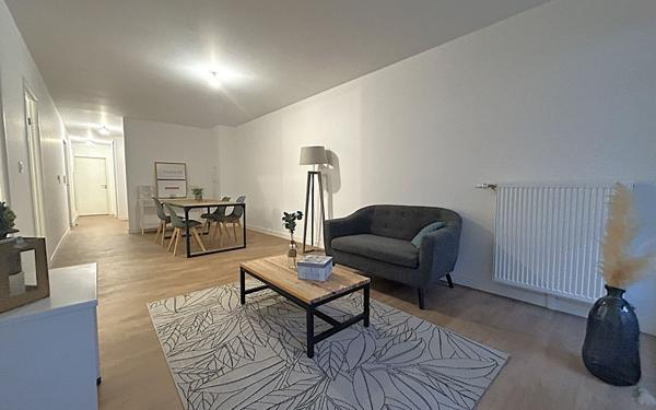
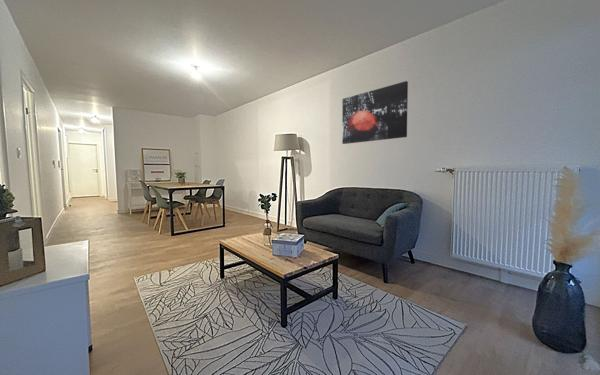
+ wall art (371, 116)
